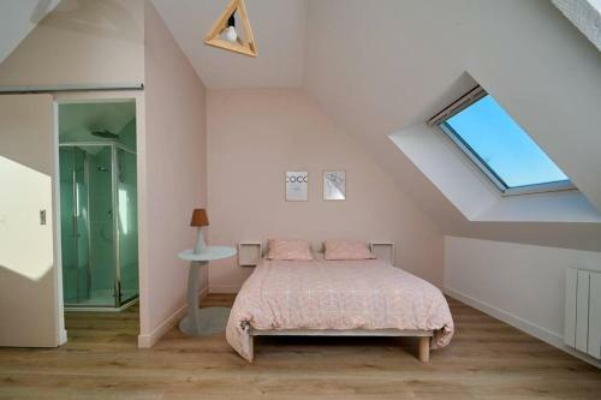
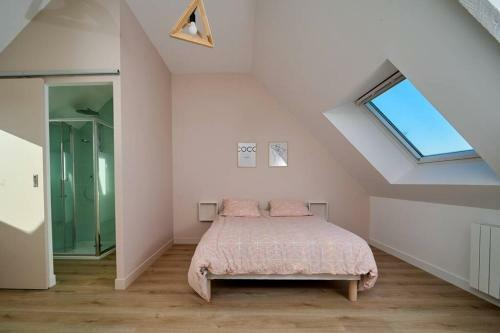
- side table (197, 288)
- table lamp (200, 231)
